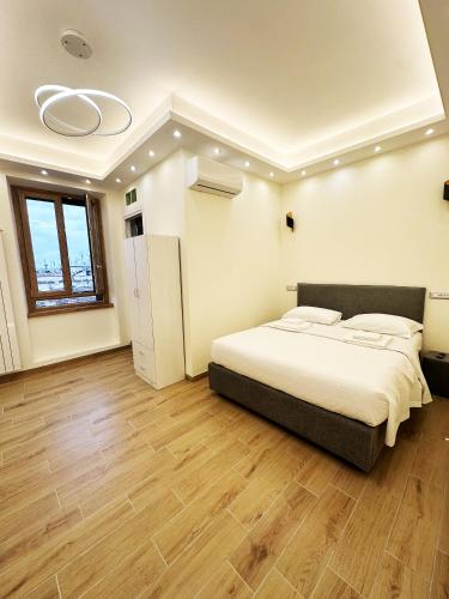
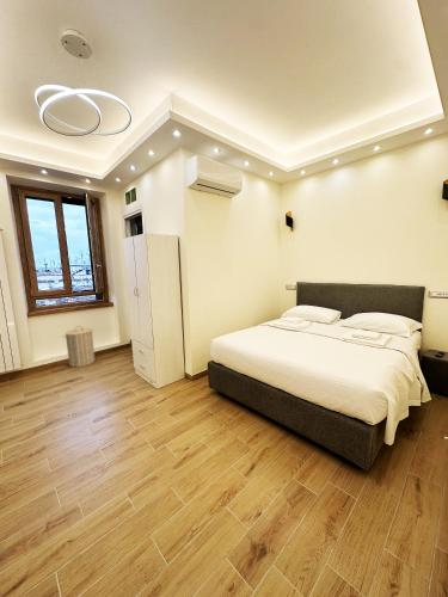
+ laundry hamper (80, 344)
